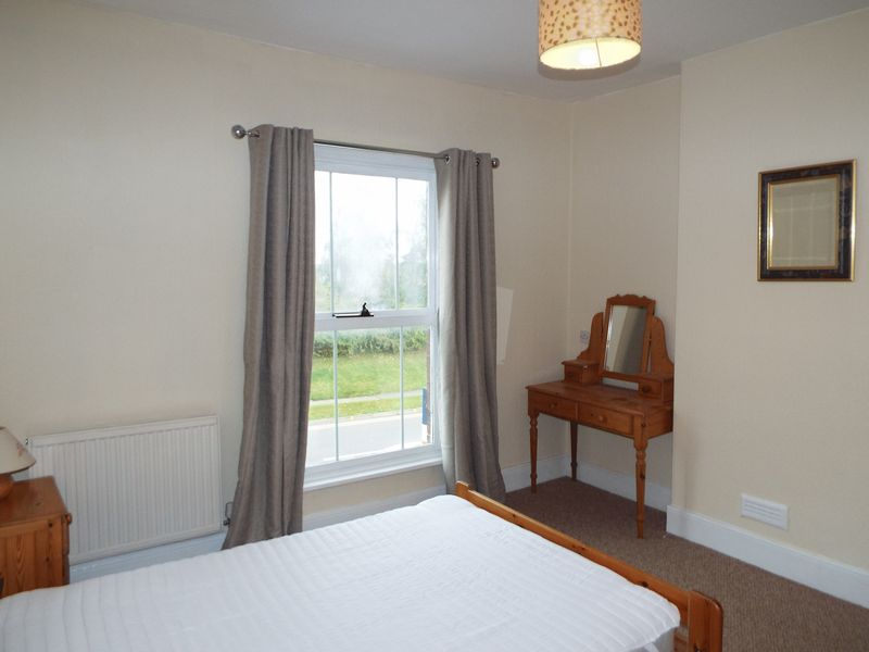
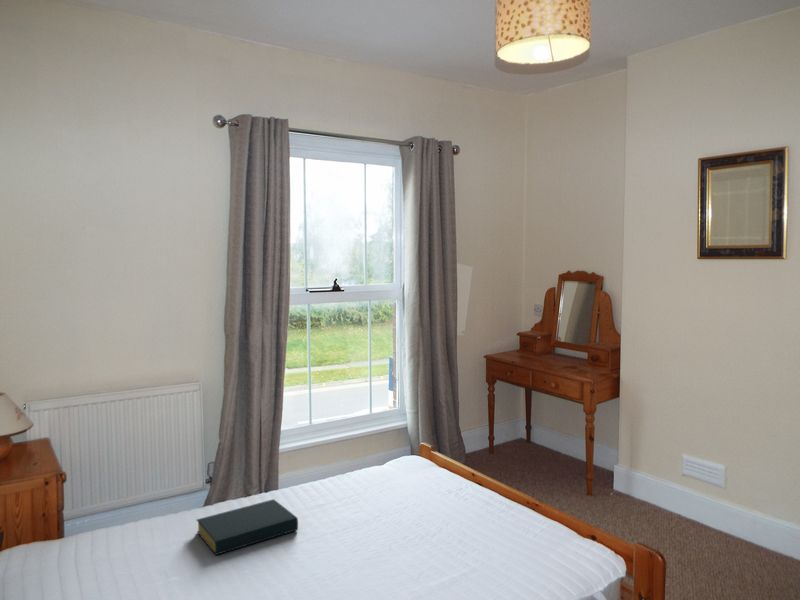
+ hardback book (247, 525)
